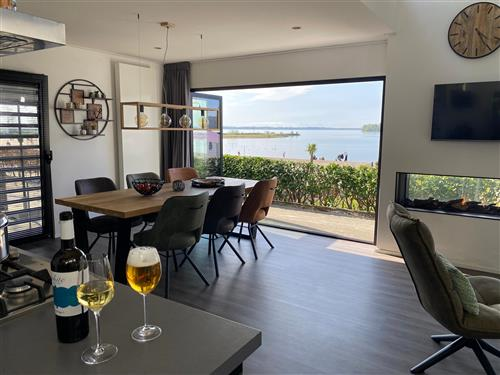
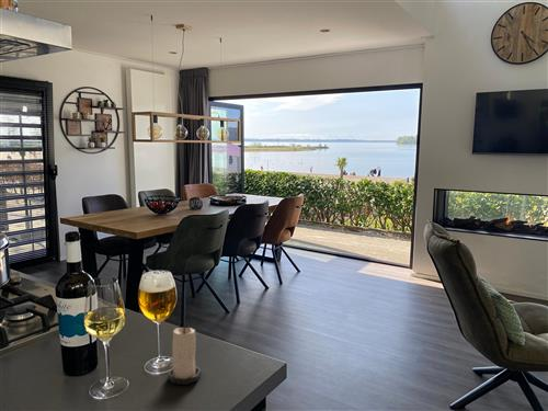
+ candle (184, 351)
